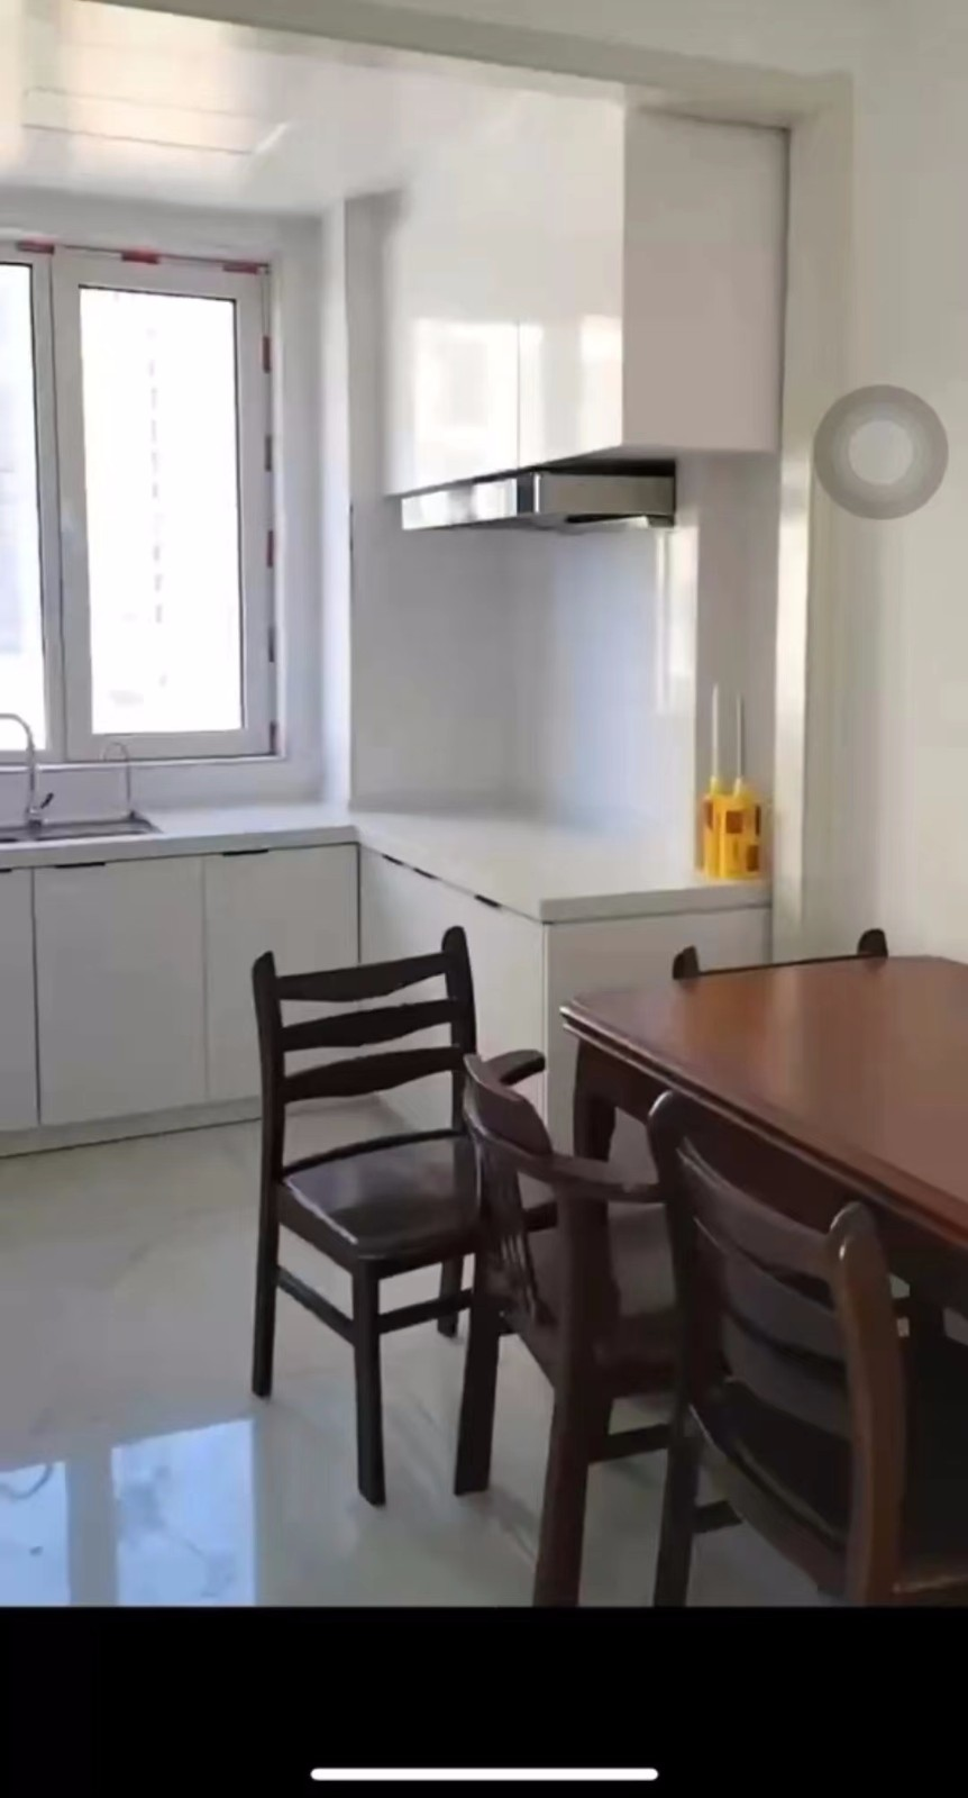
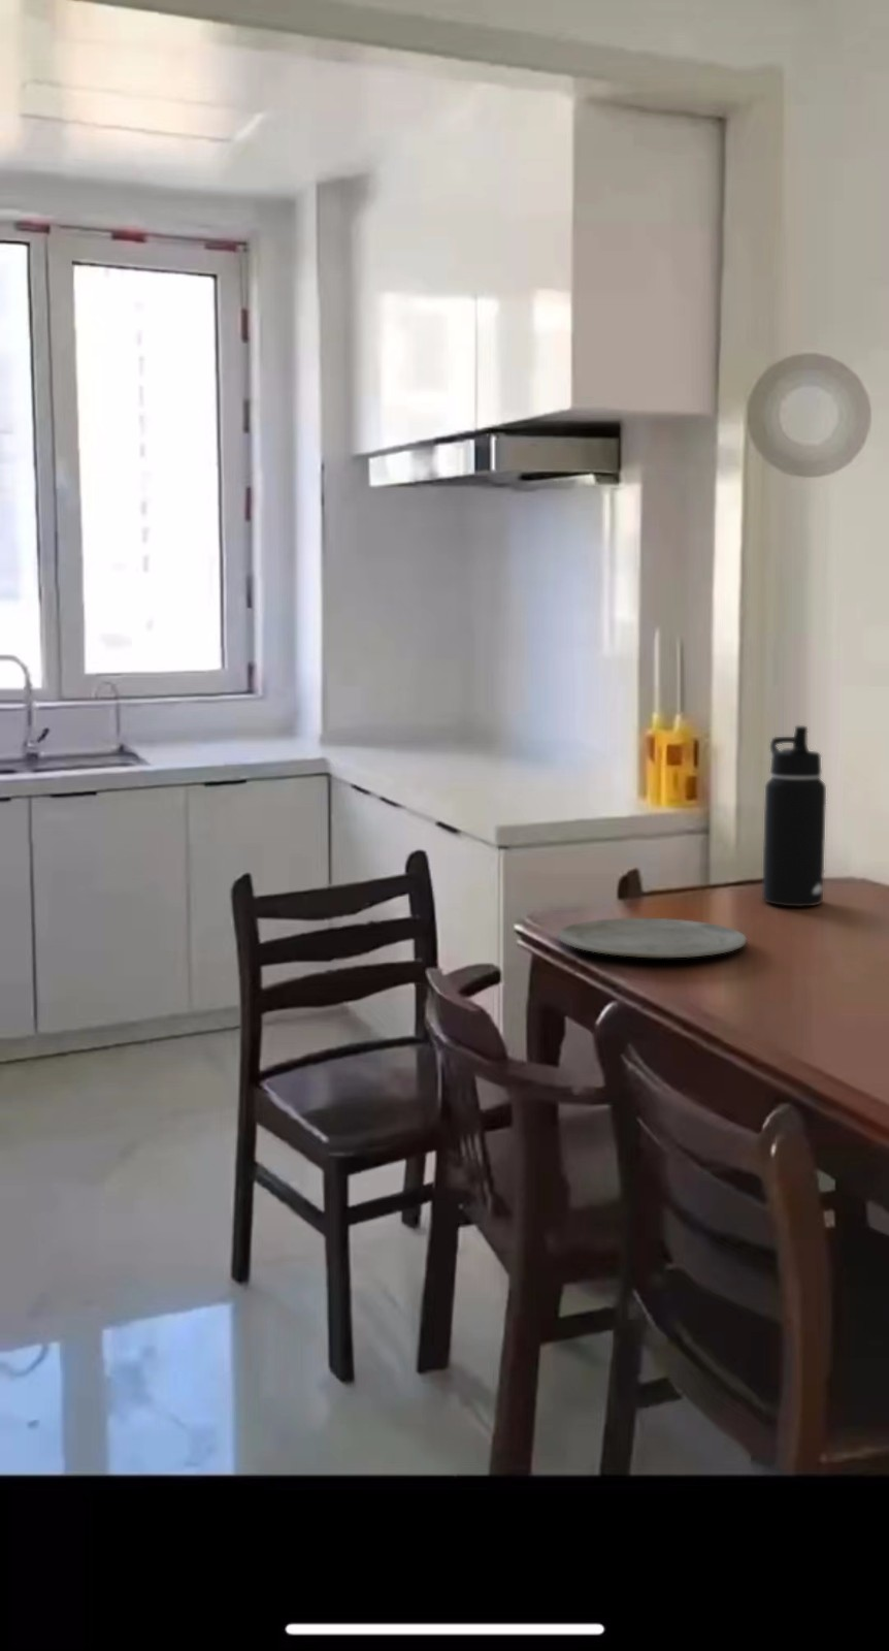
+ plate (650, 940)
+ water bottle (792, 813)
